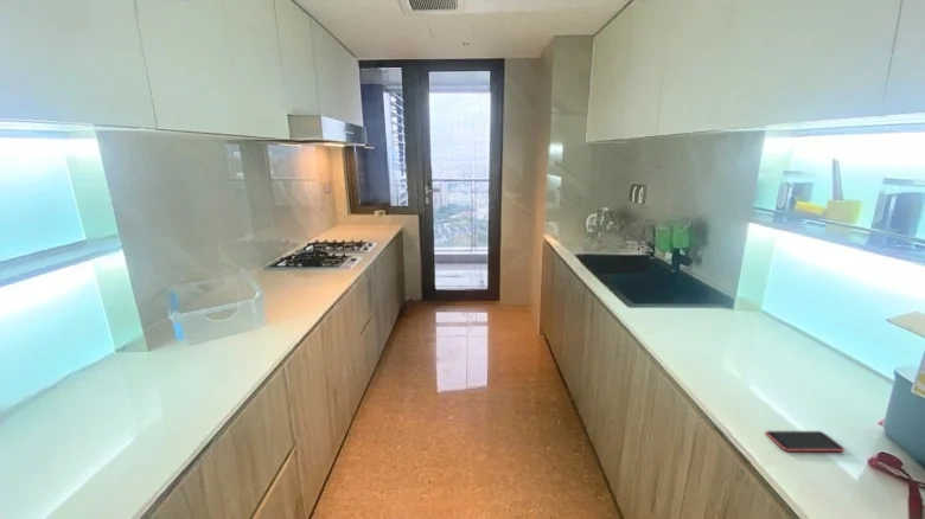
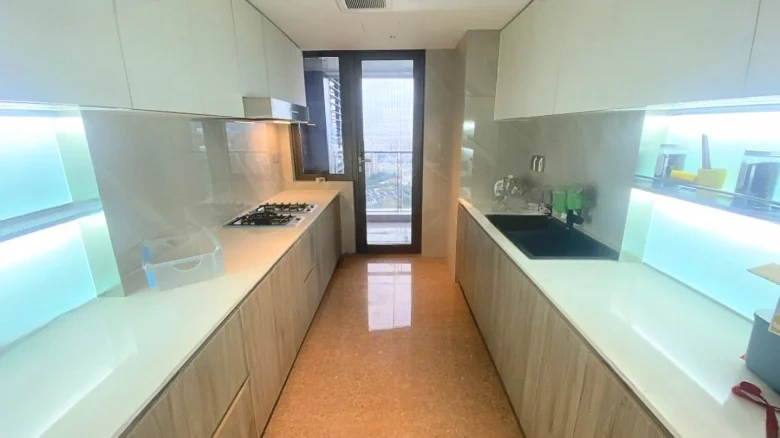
- smartphone (803, 440)
